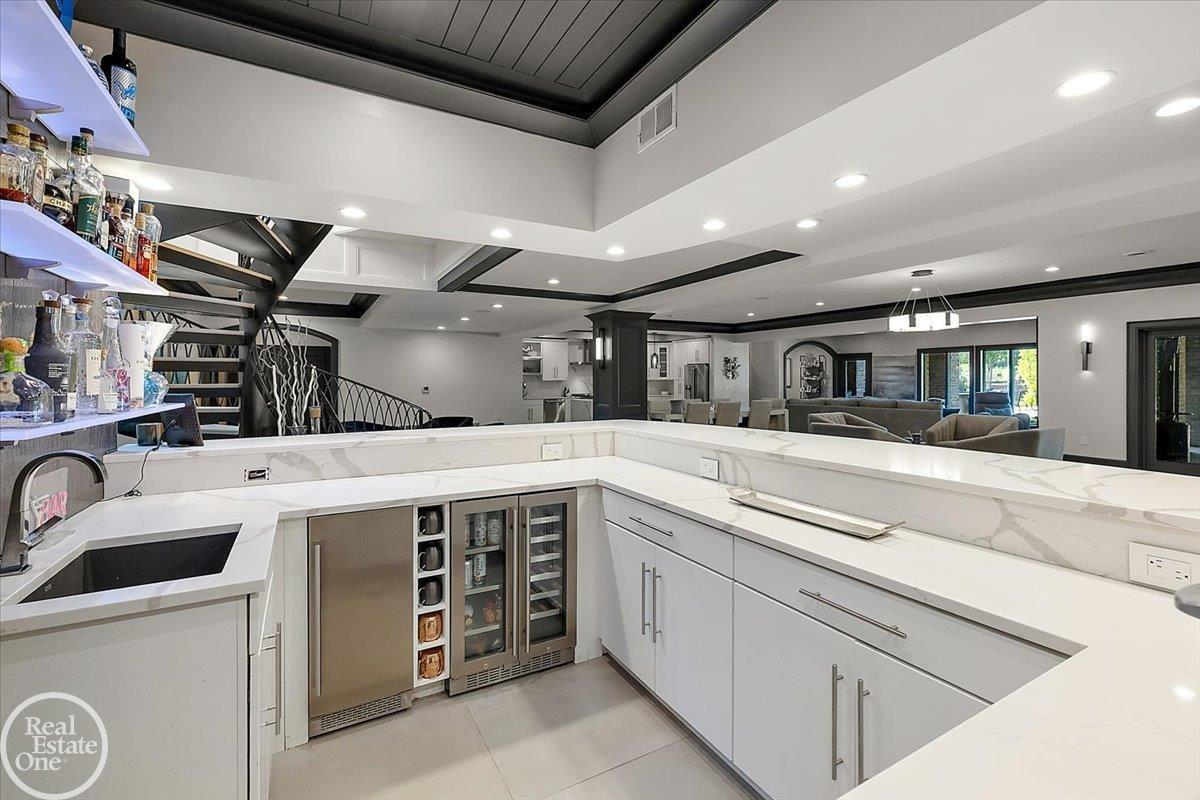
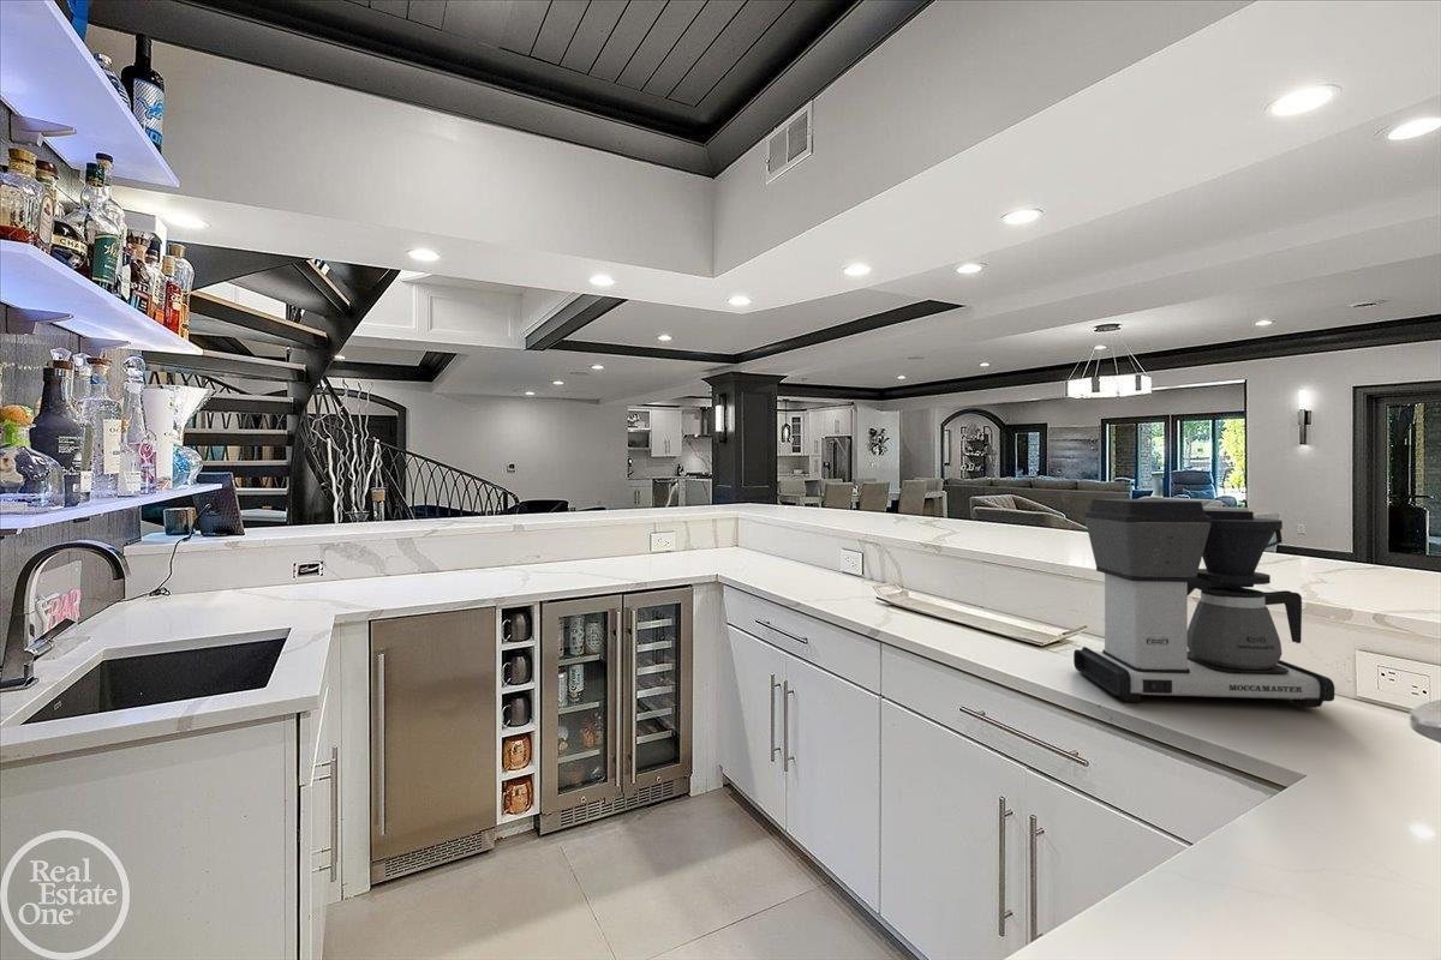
+ coffee maker (1191, 590)
